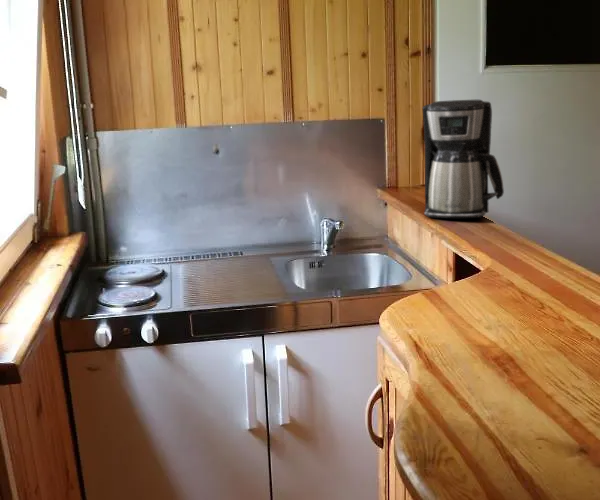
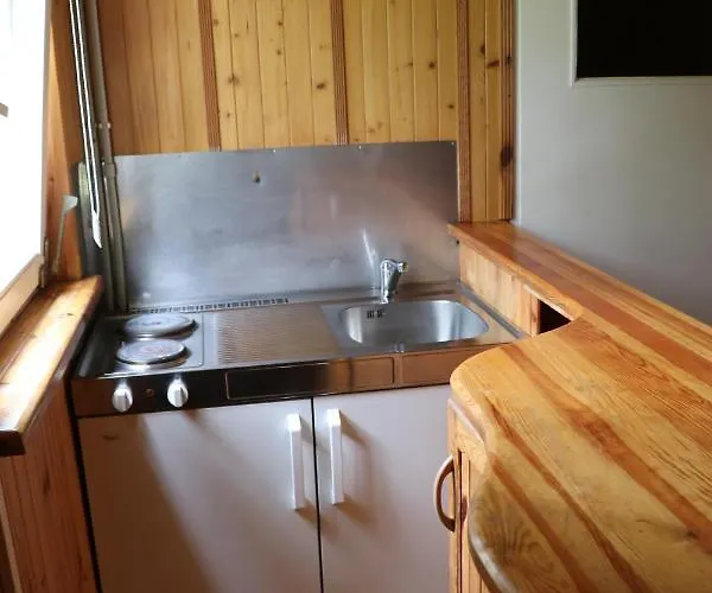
- coffee maker (466, 156)
